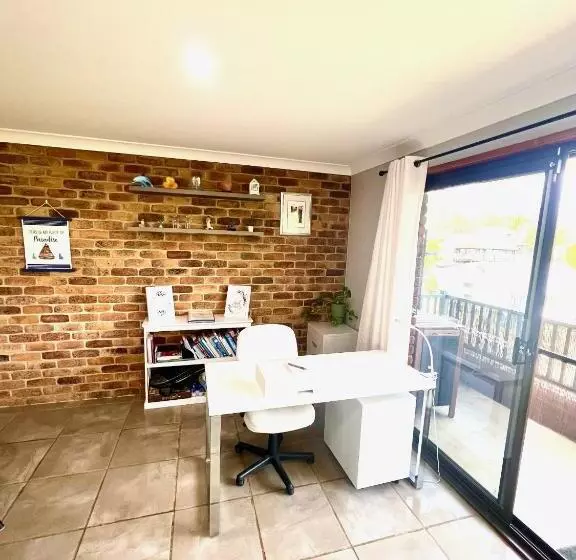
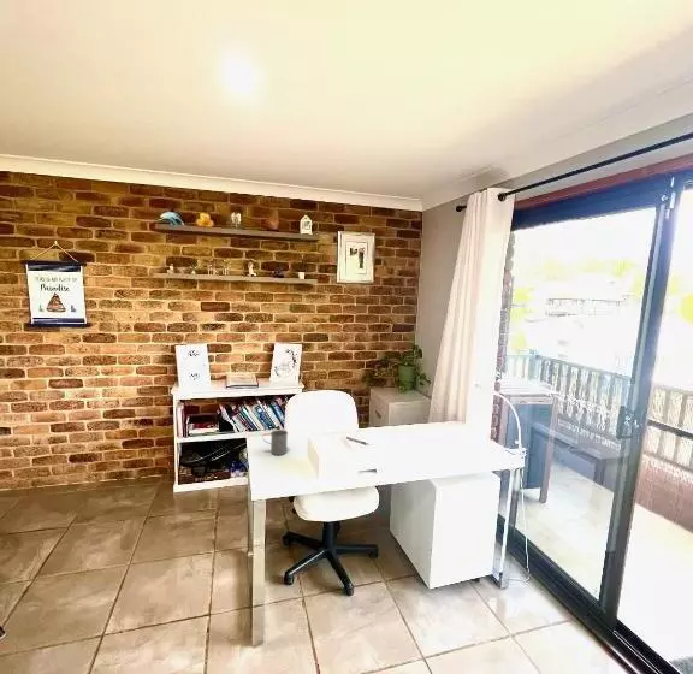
+ mug (274, 442)
